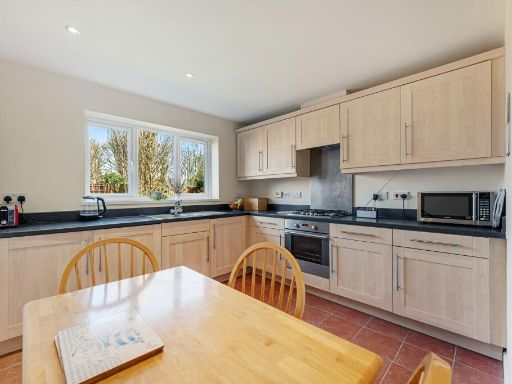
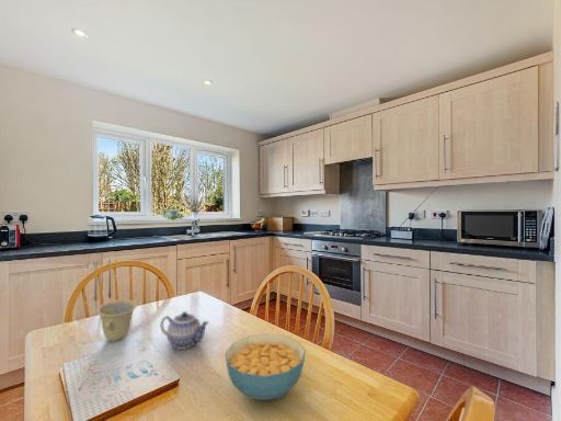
+ teapot (184, 328)
+ cereal bowl (265, 371)
+ cup (117, 321)
